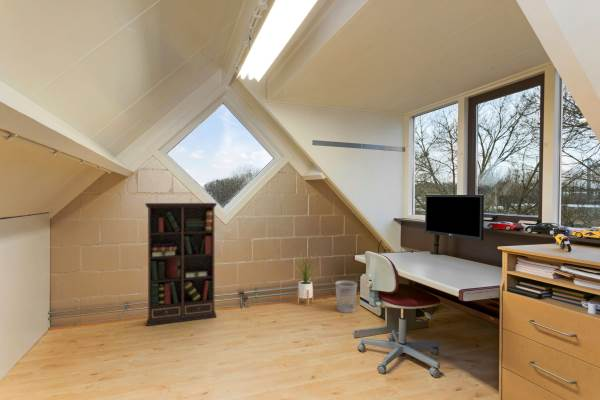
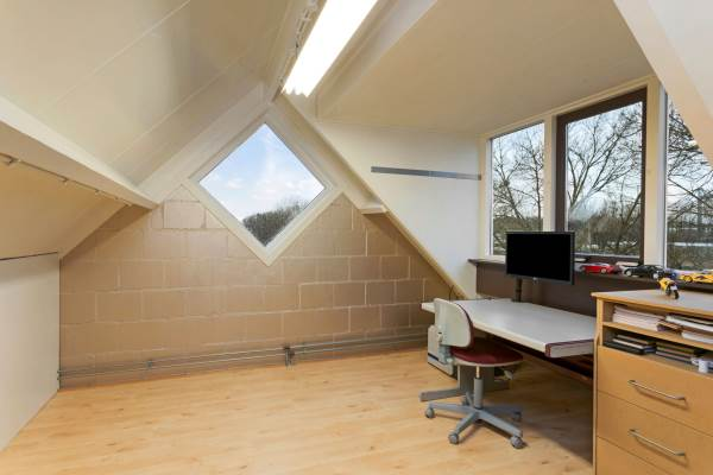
- house plant (305, 275)
- bookcase (182, 260)
- wastebasket (346, 296)
